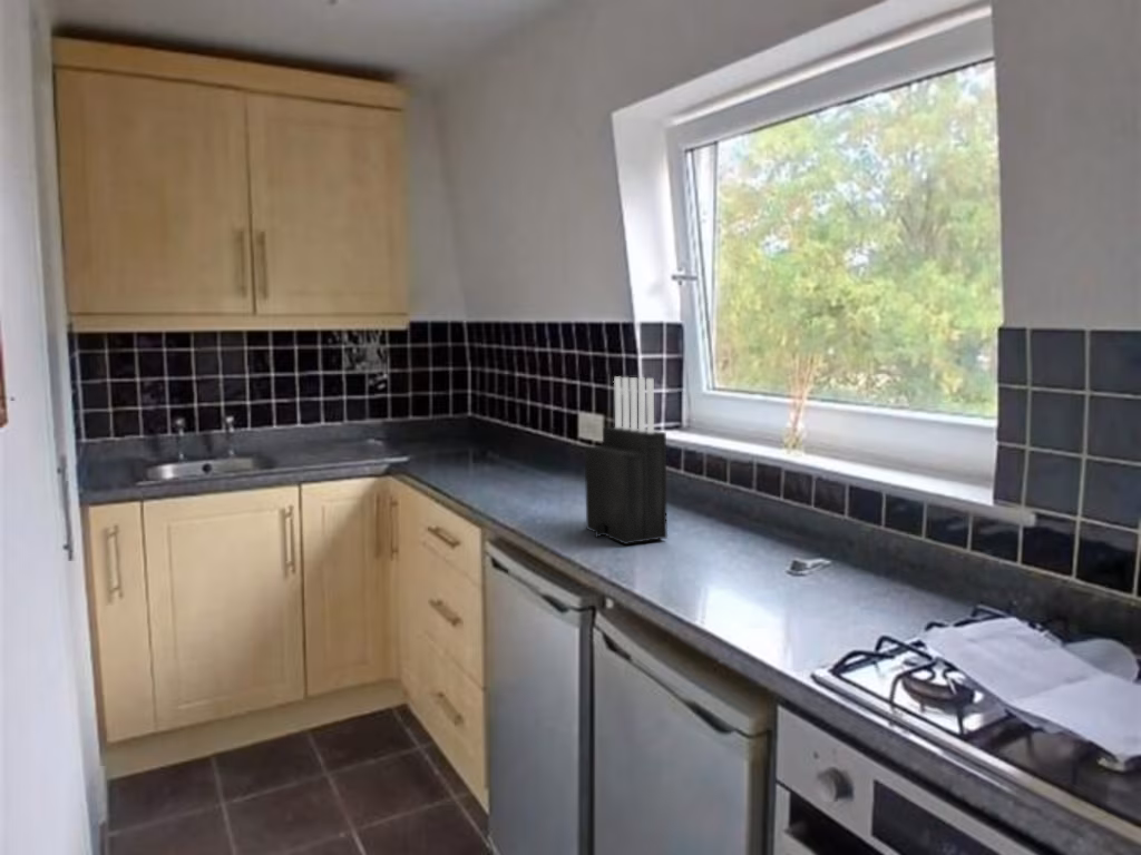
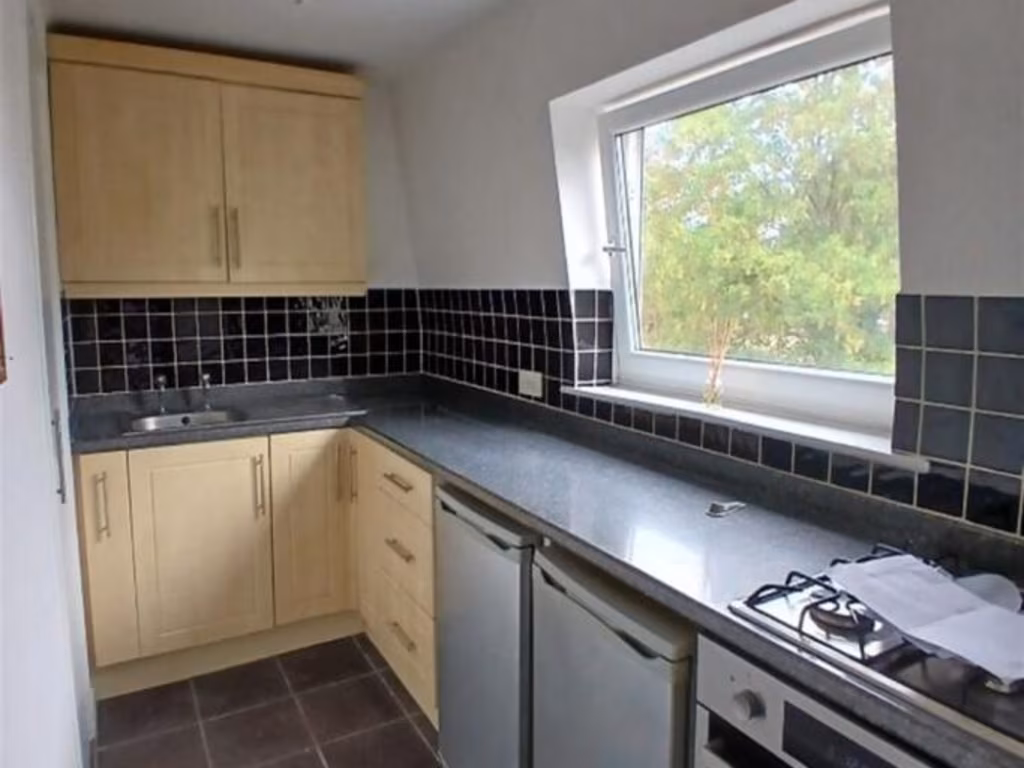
- knife block (620, 456)
